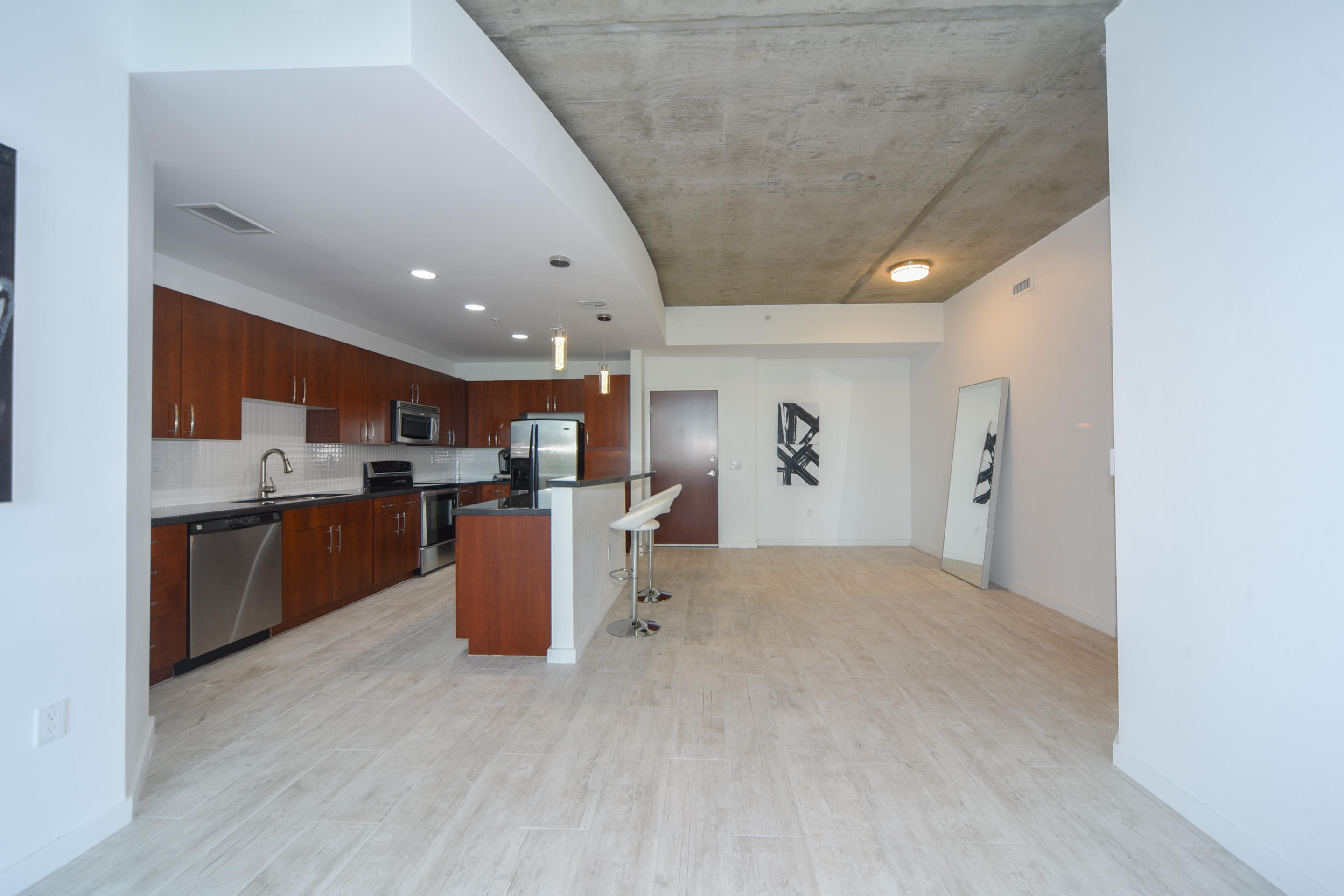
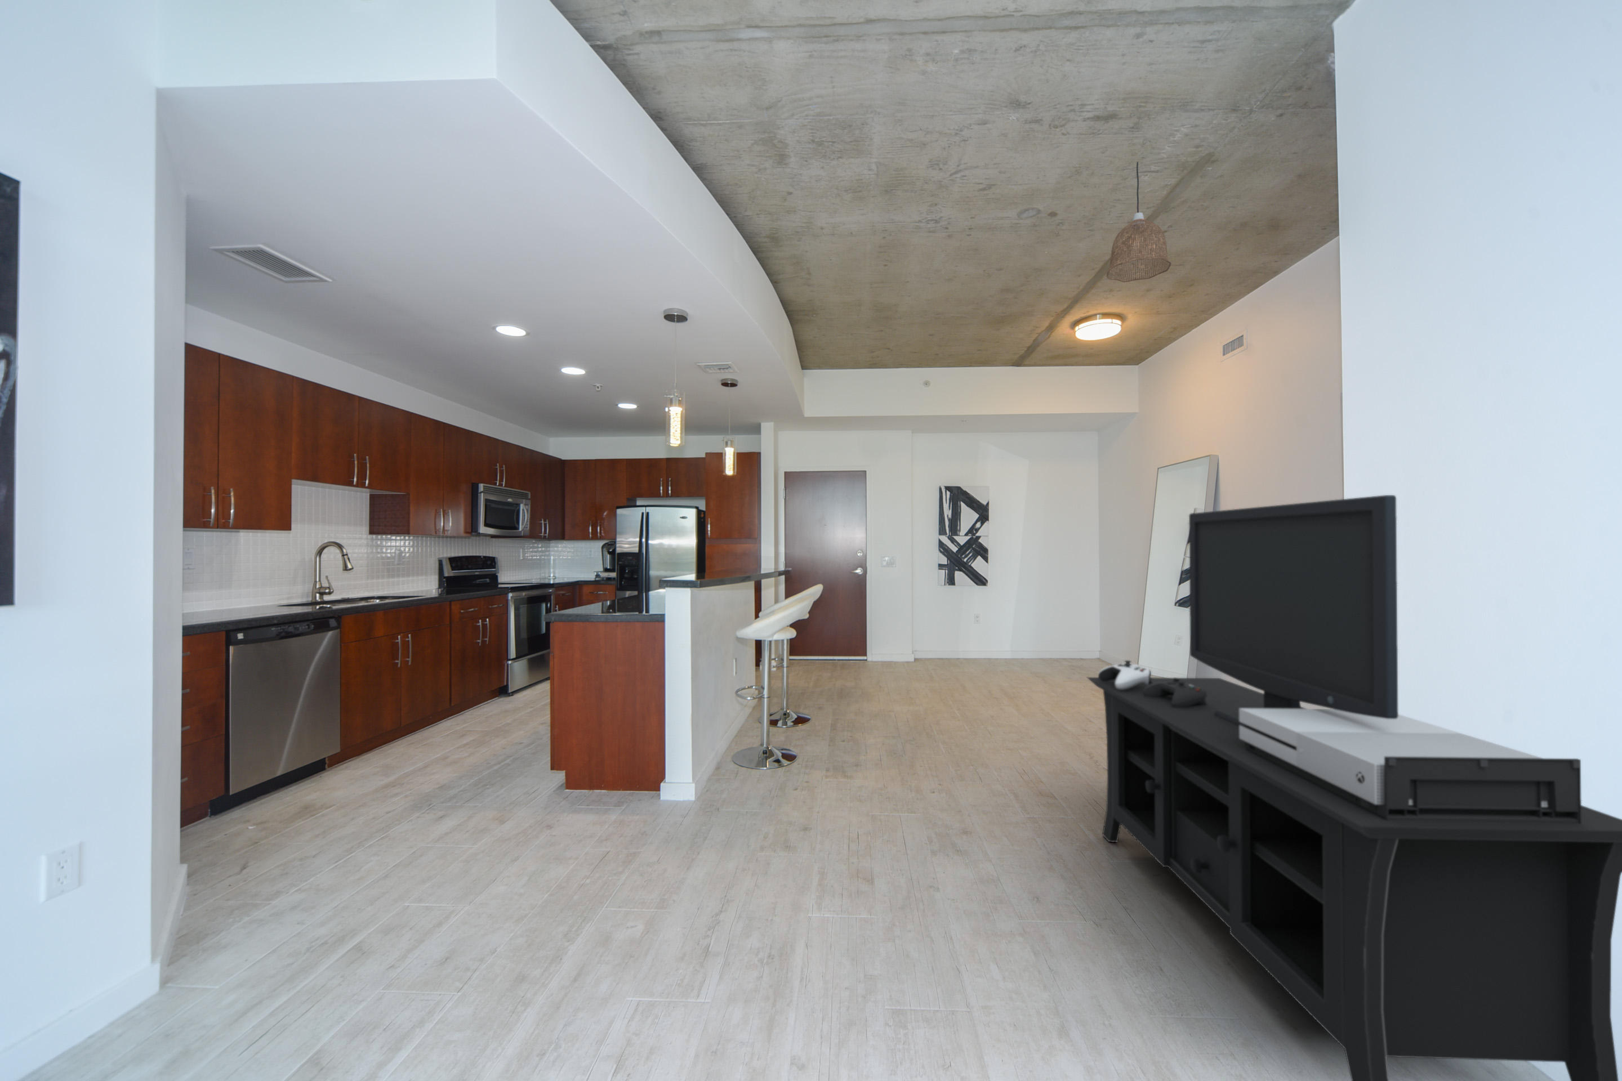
+ media console (1265, 723)
+ pendant lamp (1138, 216)
